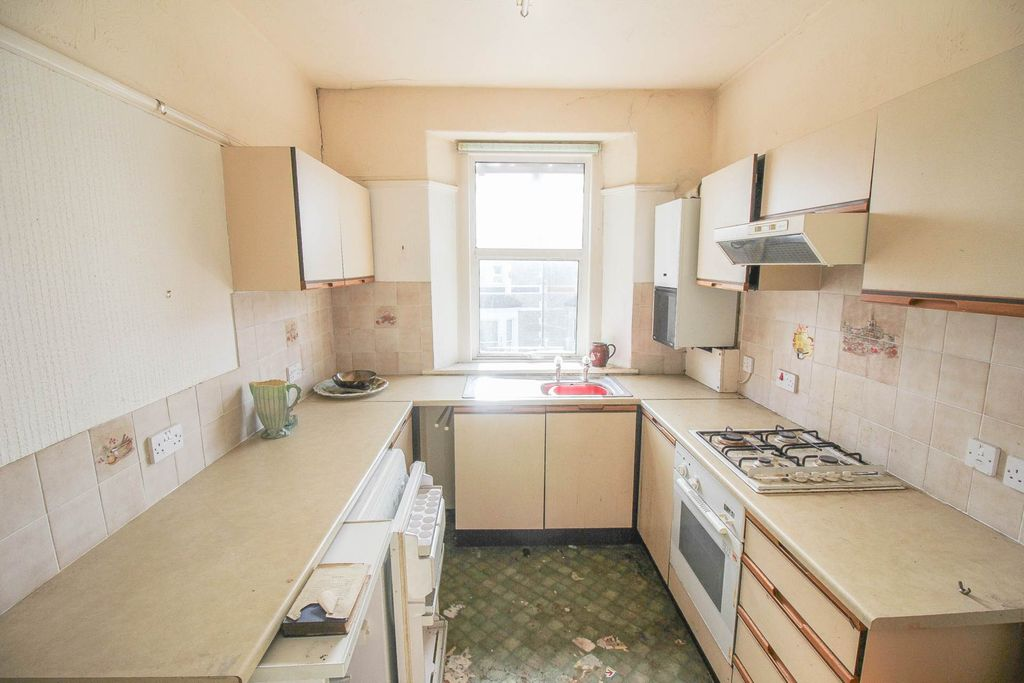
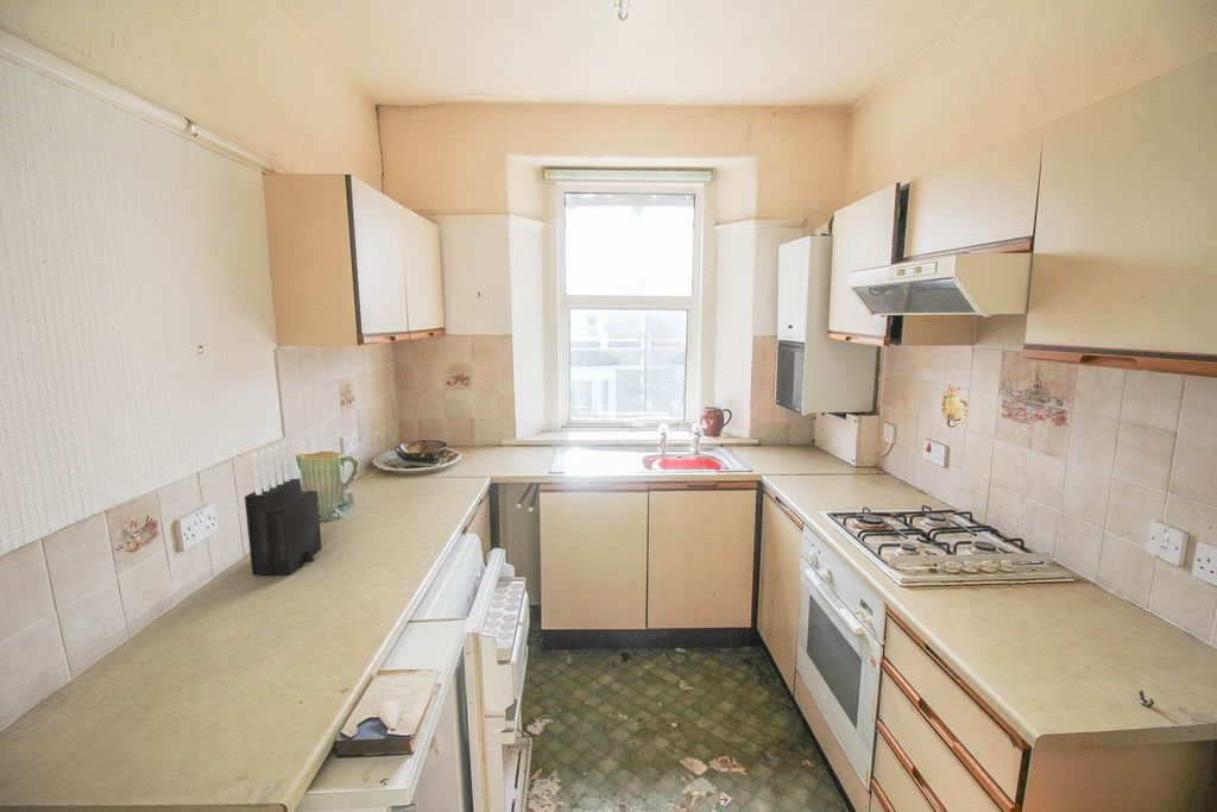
+ knife block (288, 505)
